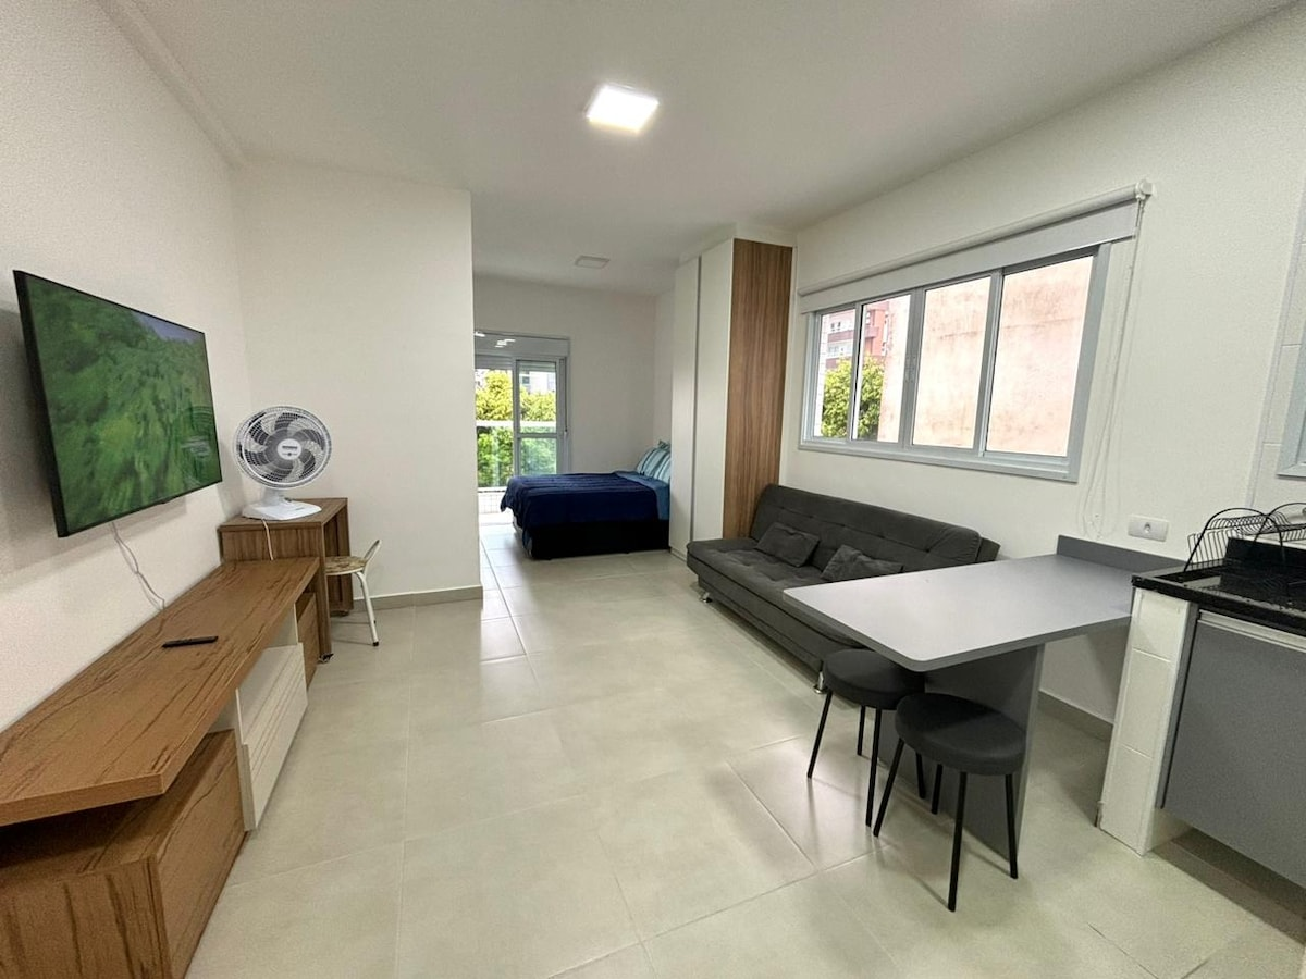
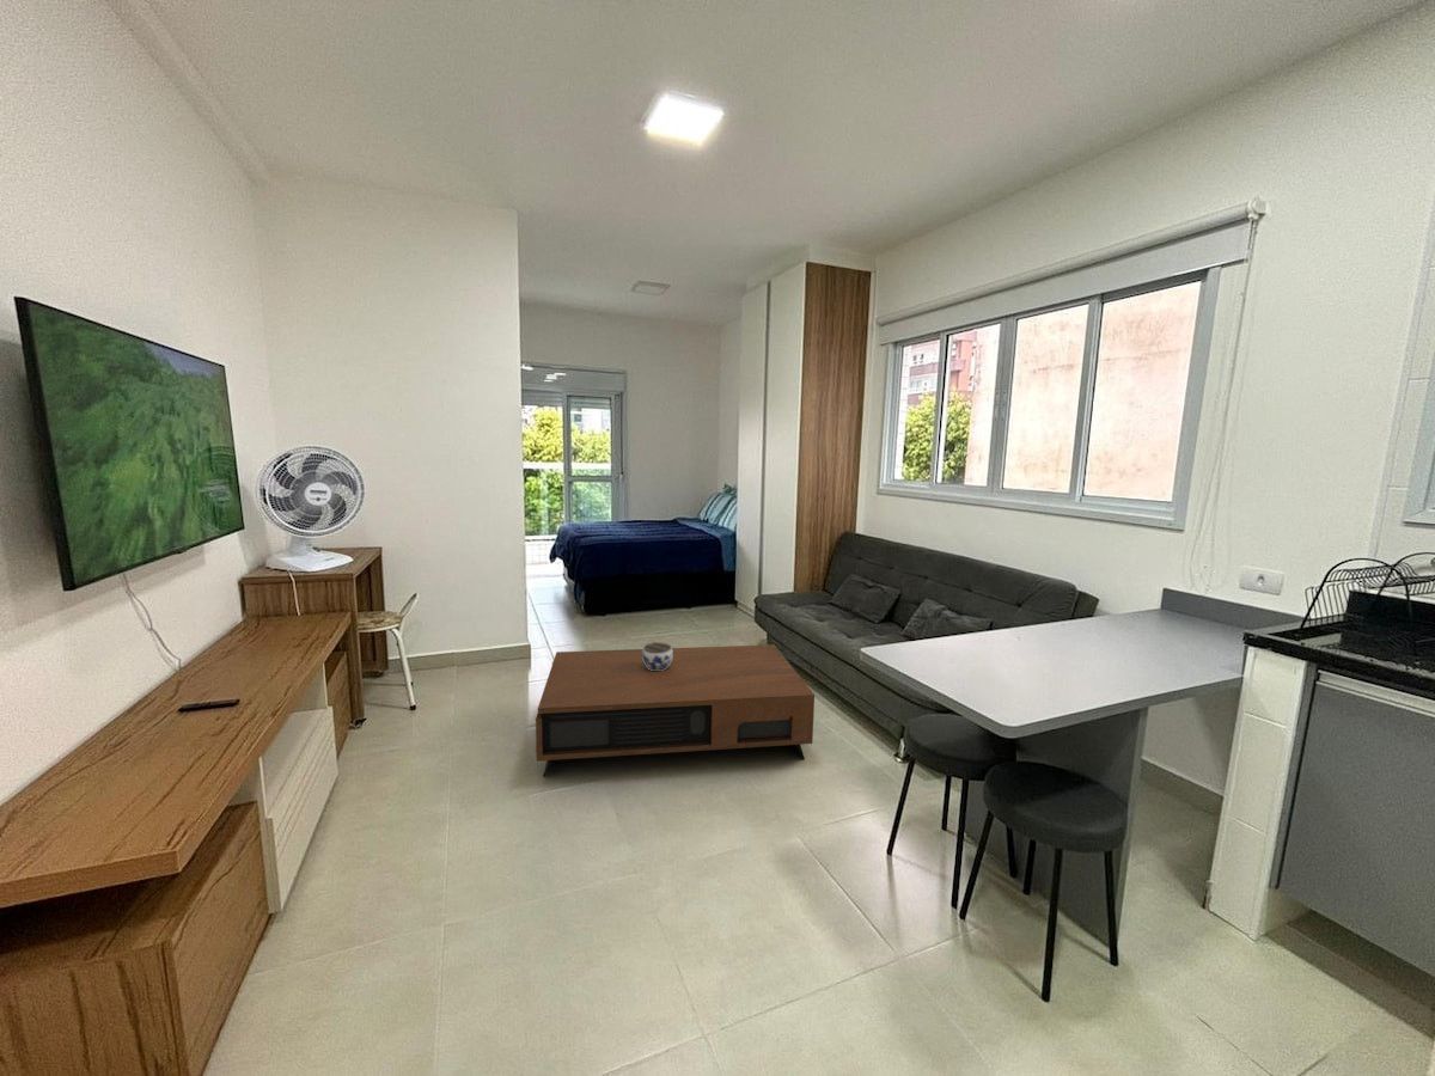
+ coffee table (672, 702)
+ jar (657, 655)
